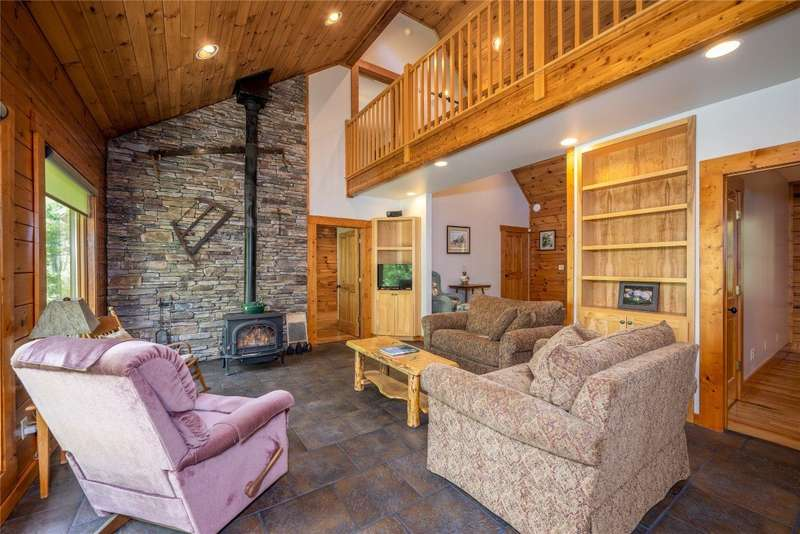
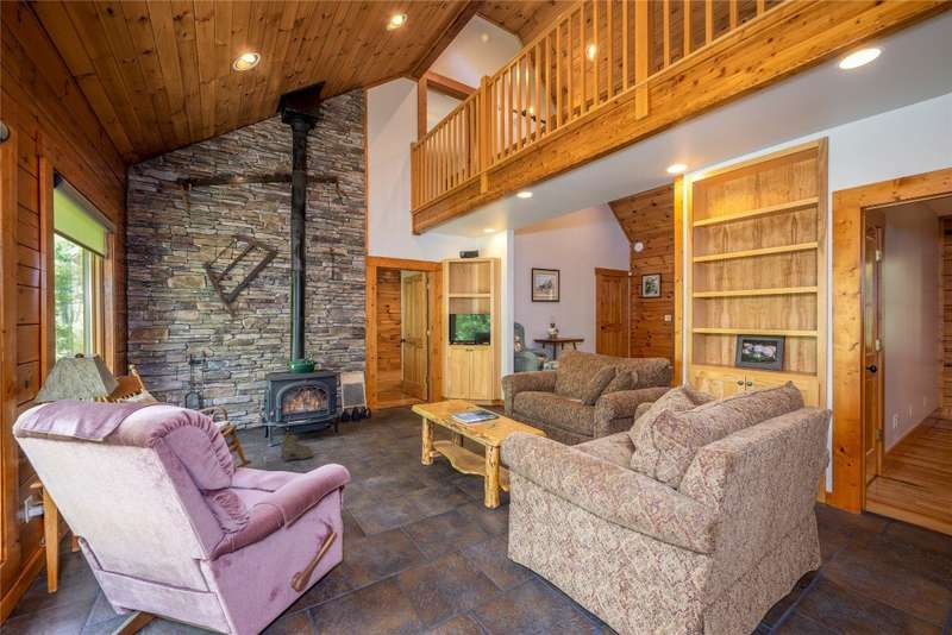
+ boots (296, 444)
